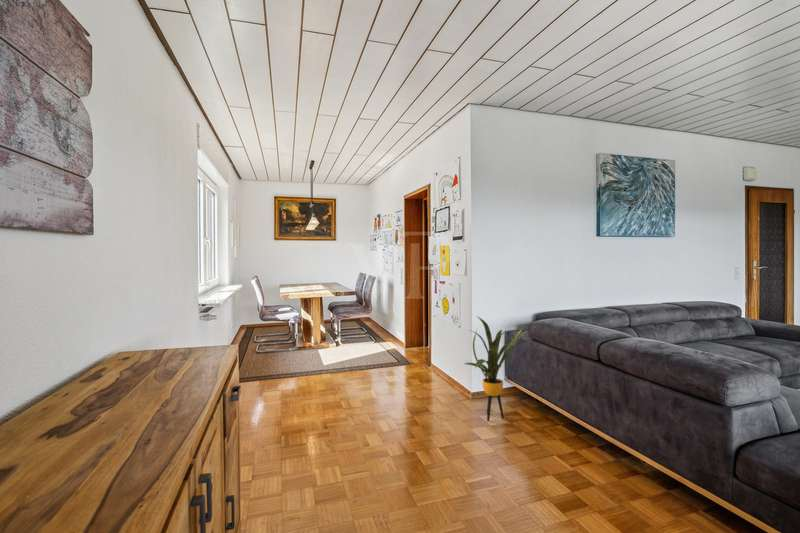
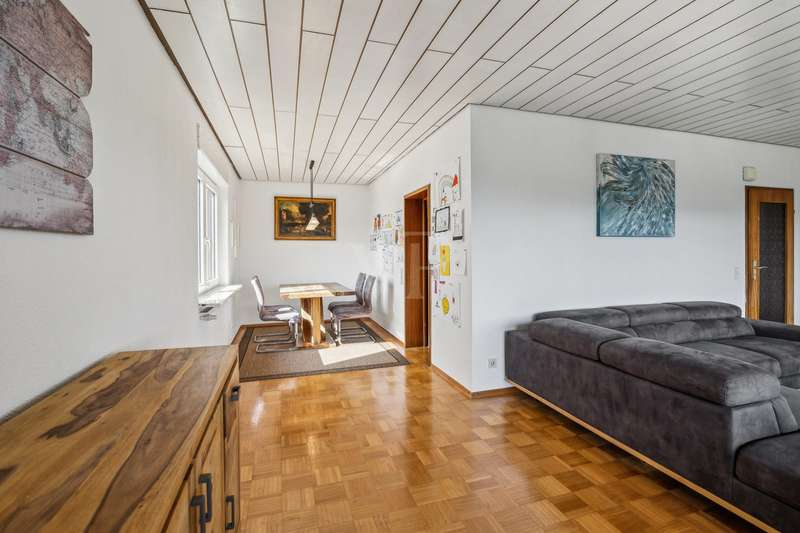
- house plant (494, 368)
